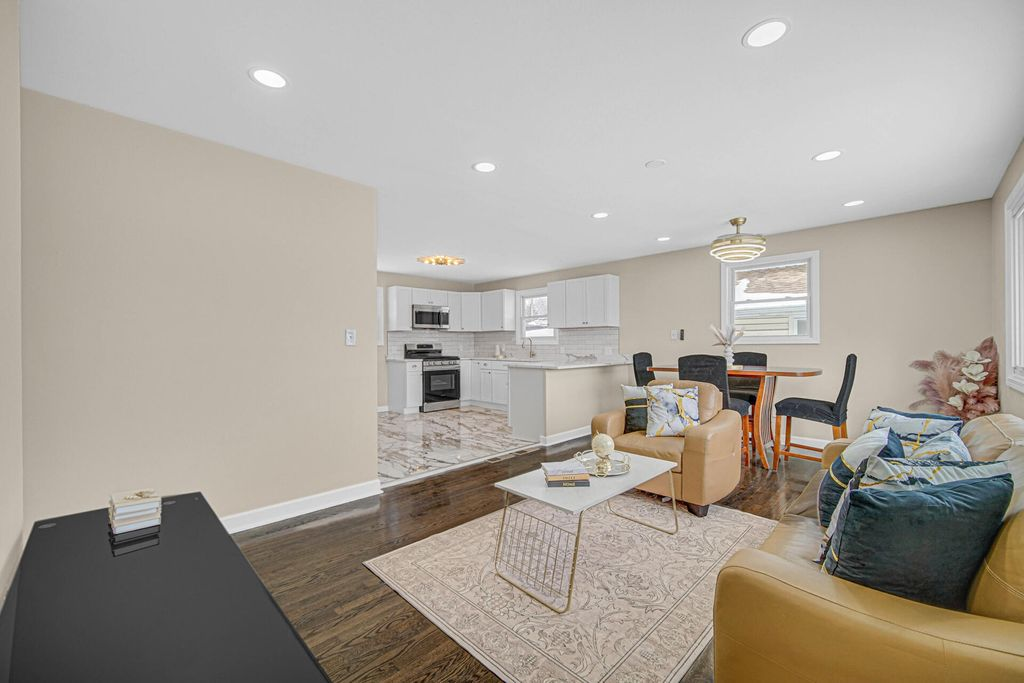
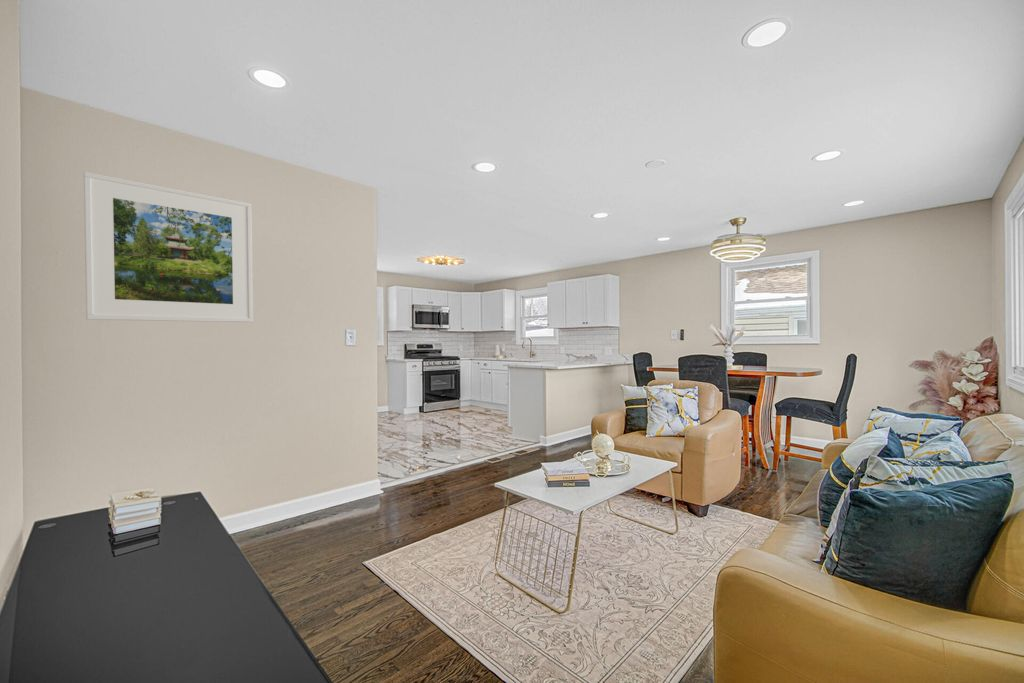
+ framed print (177, 255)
